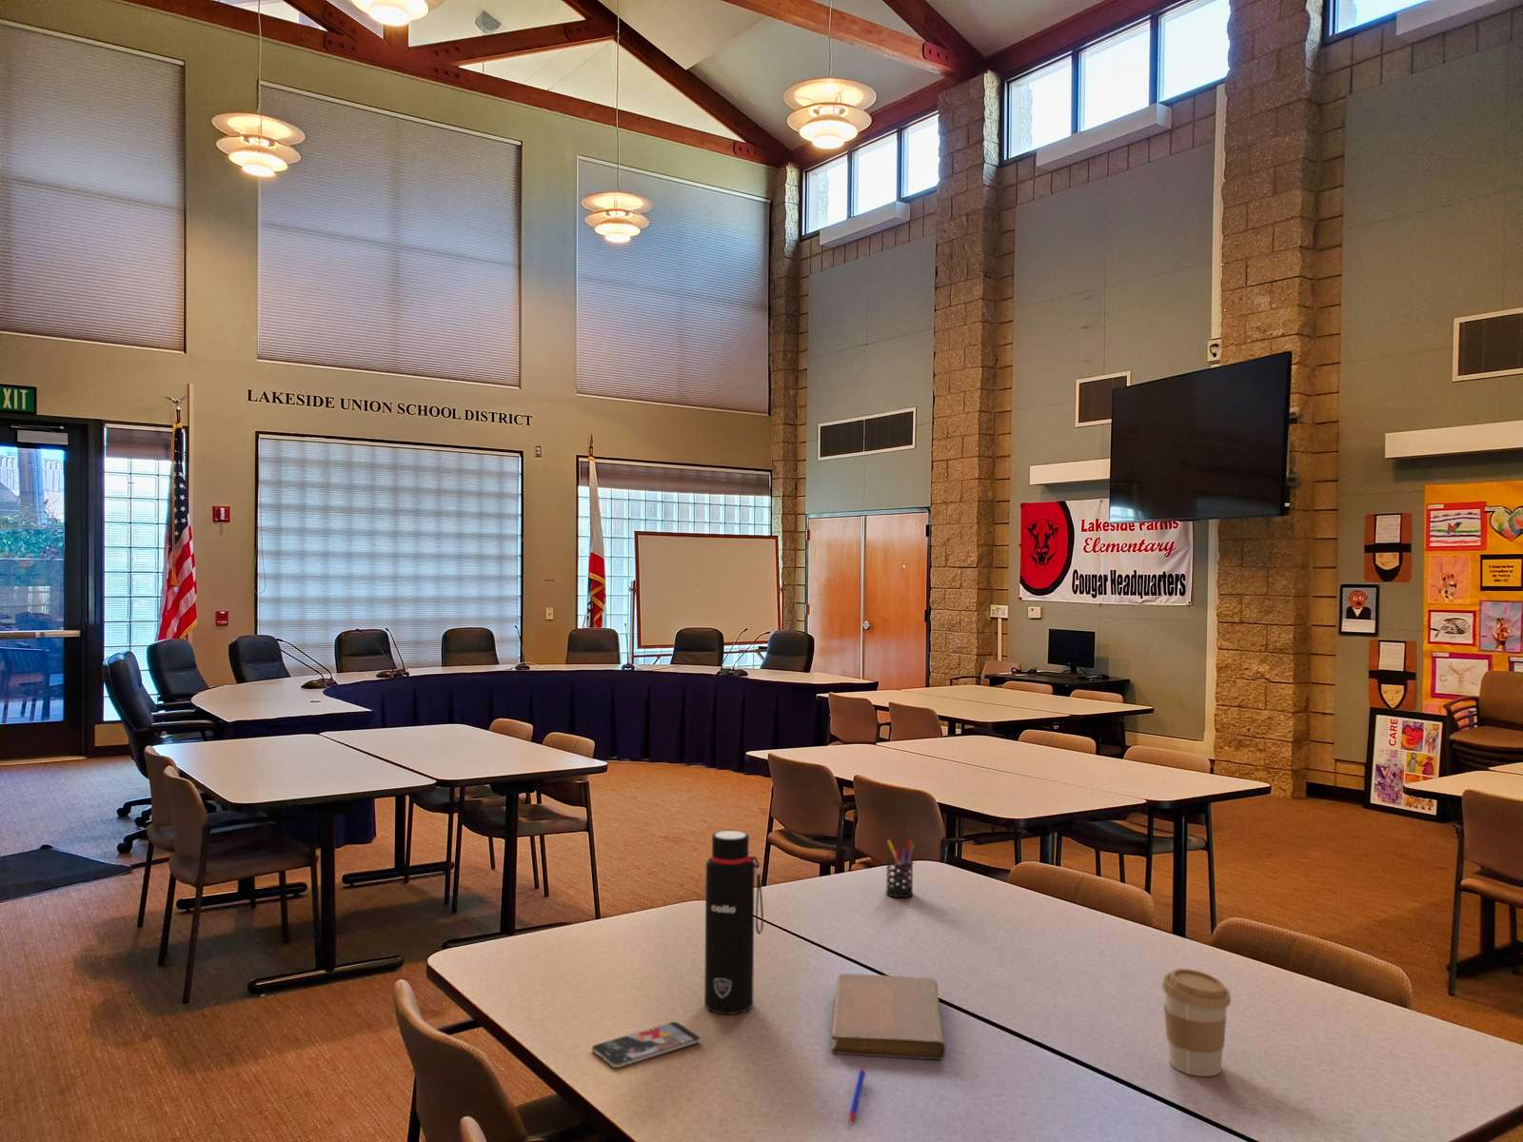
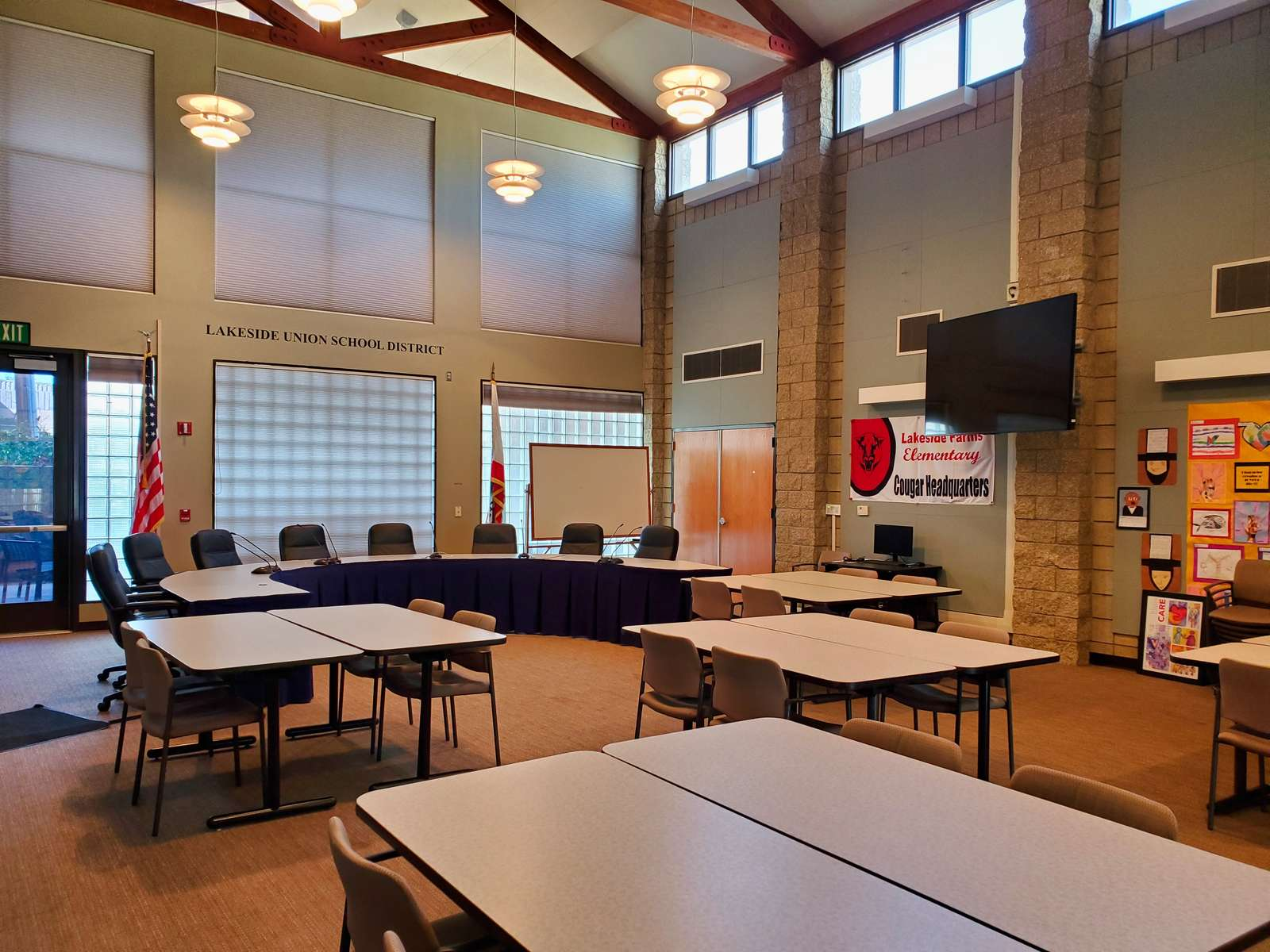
- pen holder (902, 865)
- pen (856, 1094)
- water bottle (734, 920)
- coffee cup (1196, 1020)
- smartphone (646, 1042)
- notebook (887, 1012)
